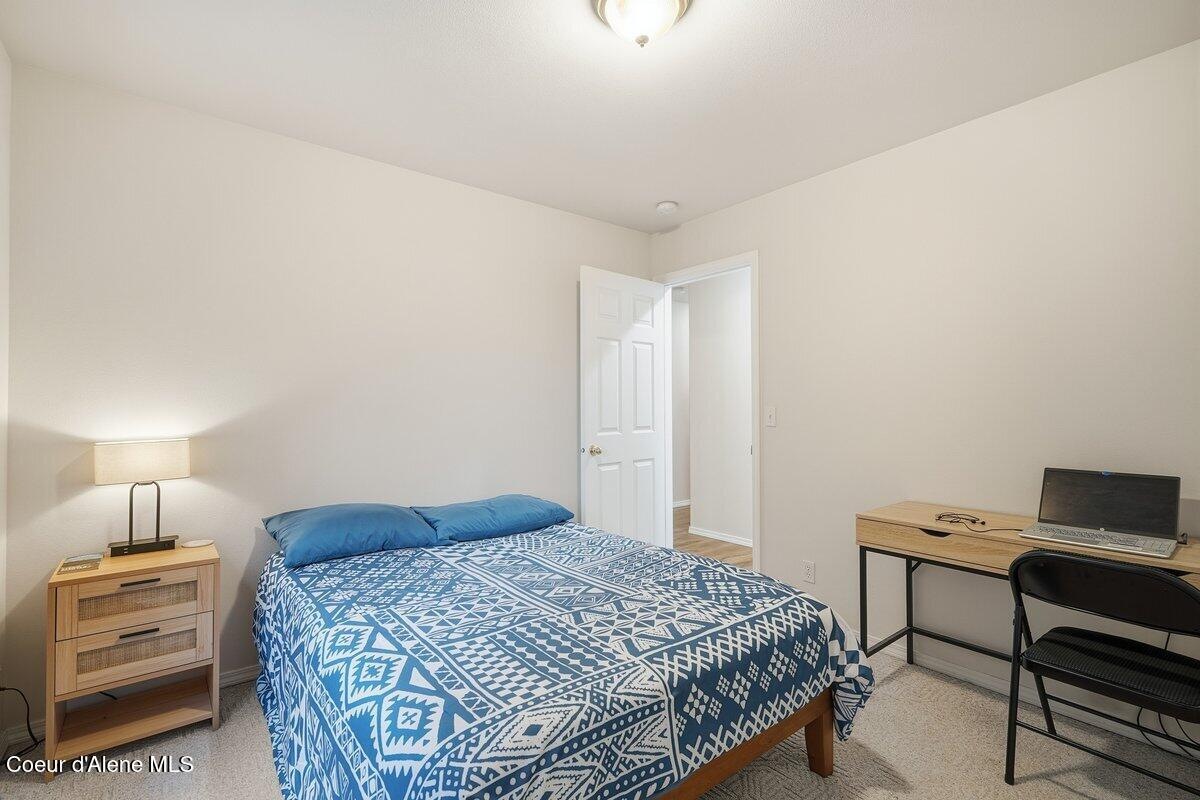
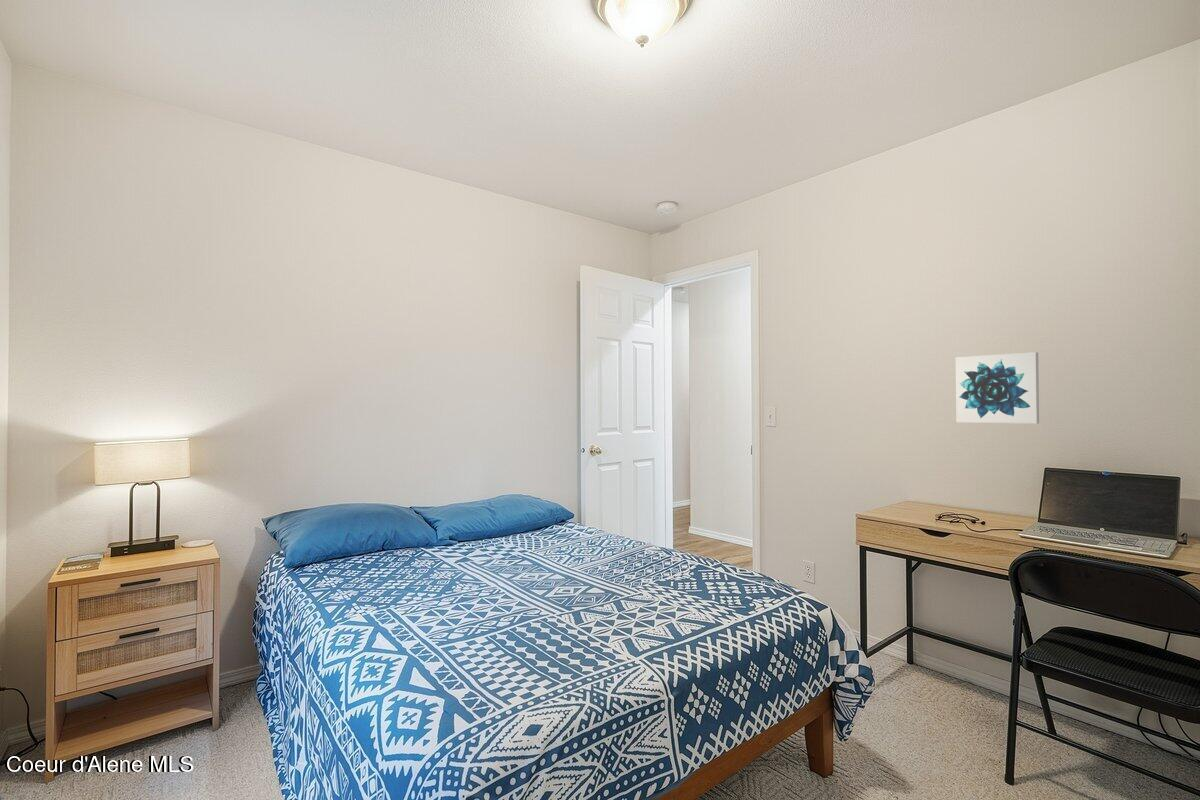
+ wall art (995, 388)
